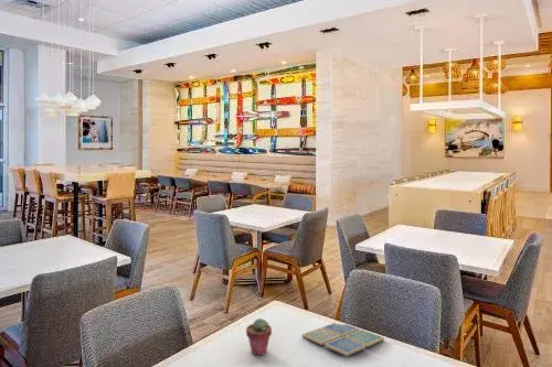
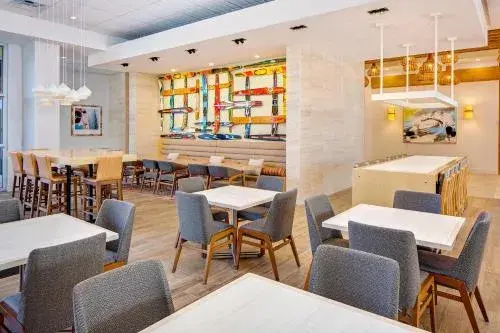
- drink coaster (342, 336)
- potted succulent (258, 334)
